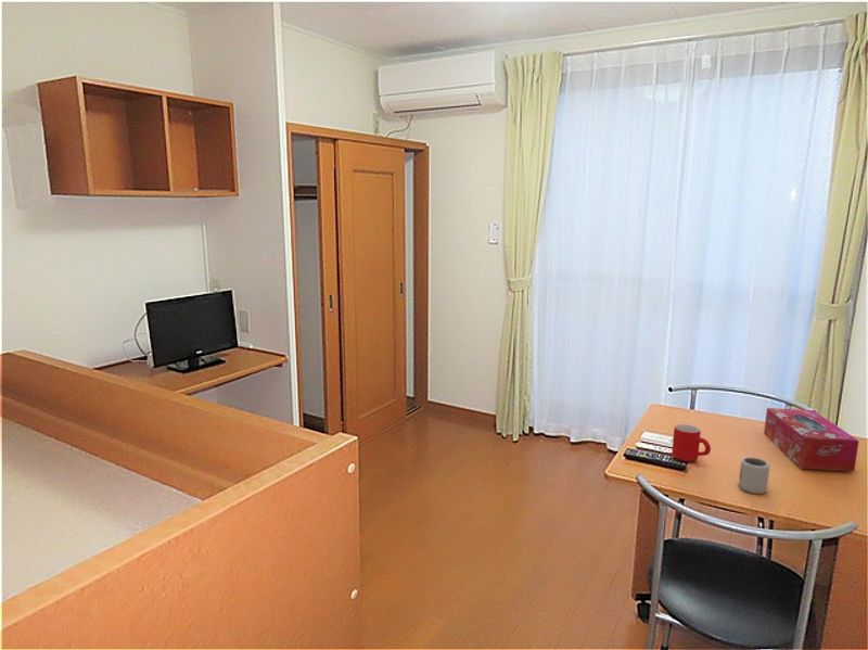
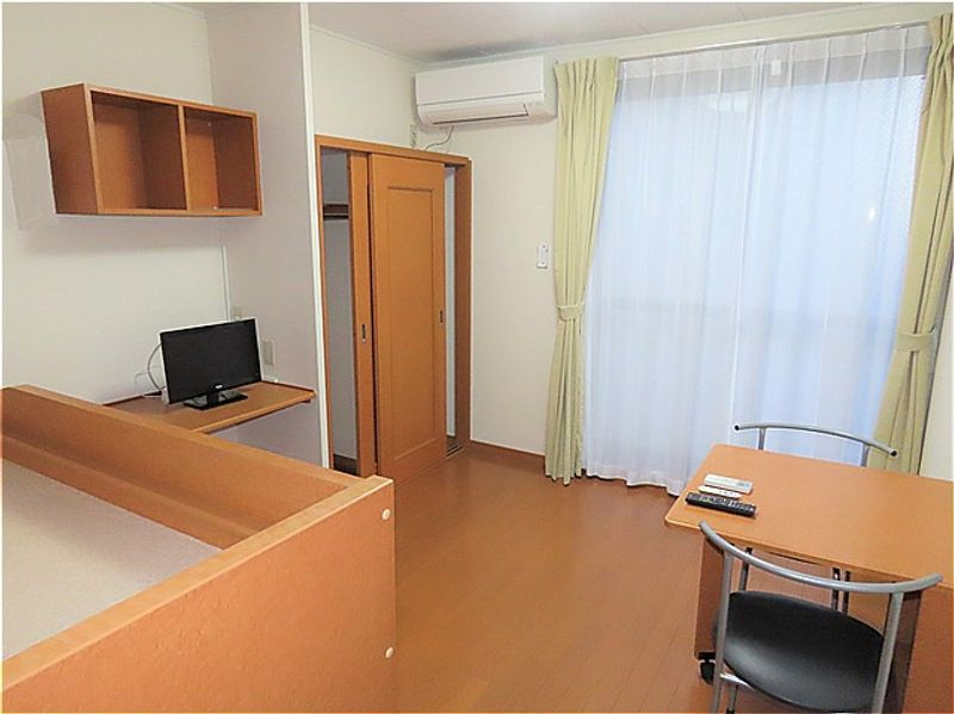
- mug (691, 445)
- cup (755, 473)
- tissue box (807, 437)
